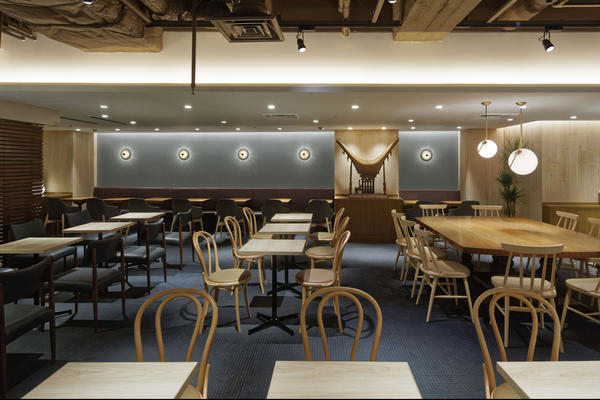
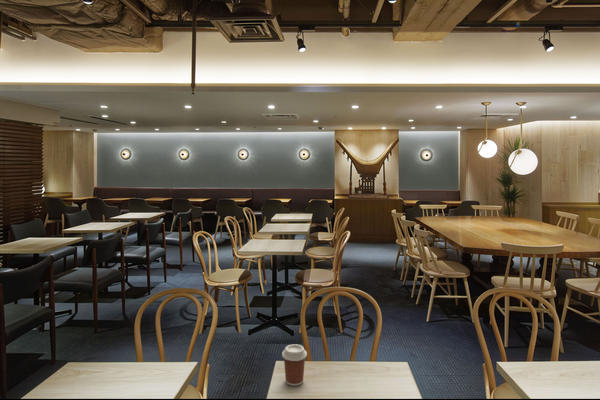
+ coffee cup (294, 364)
